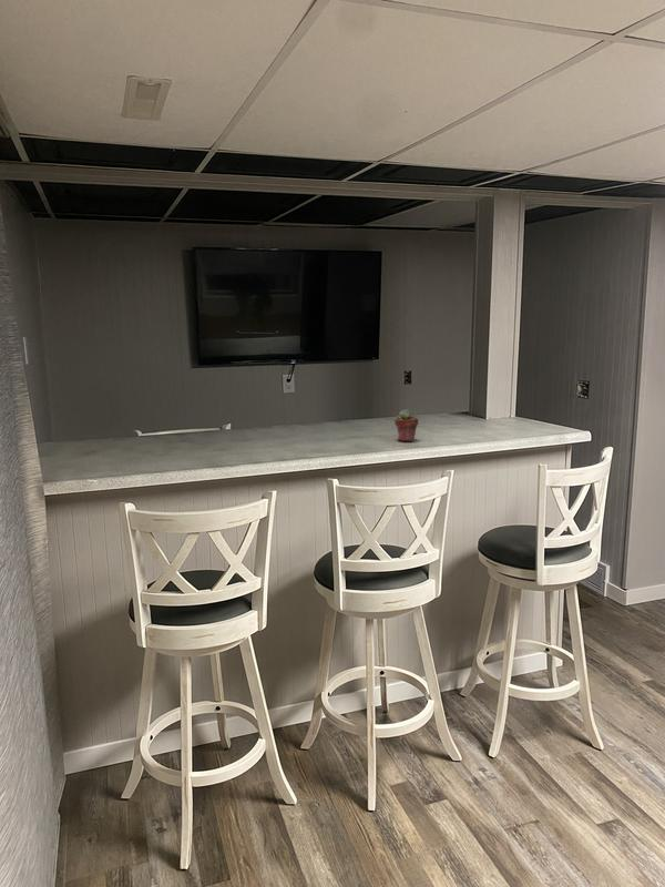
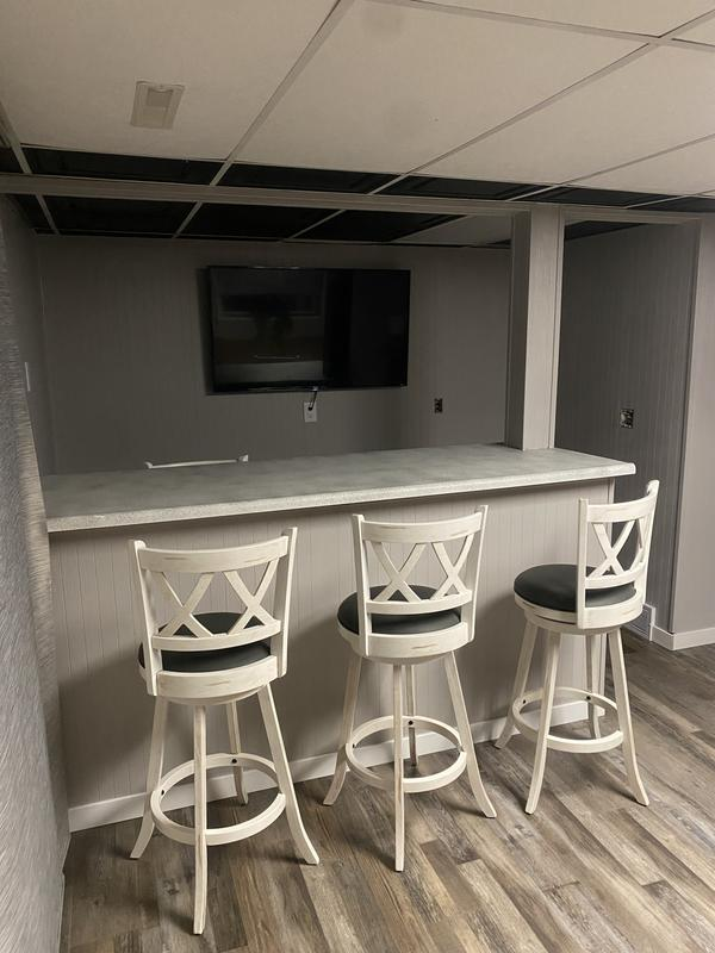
- potted succulent (406, 425)
